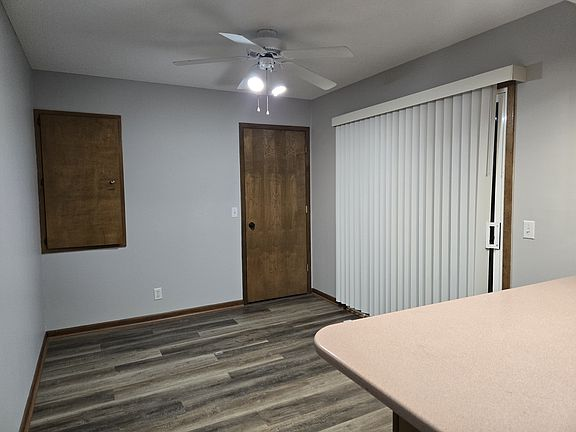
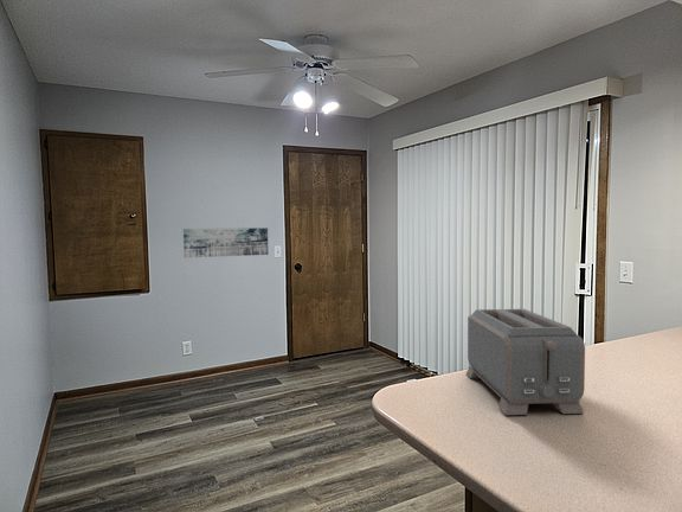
+ wall art (227, 242)
+ toaster (520, 356)
